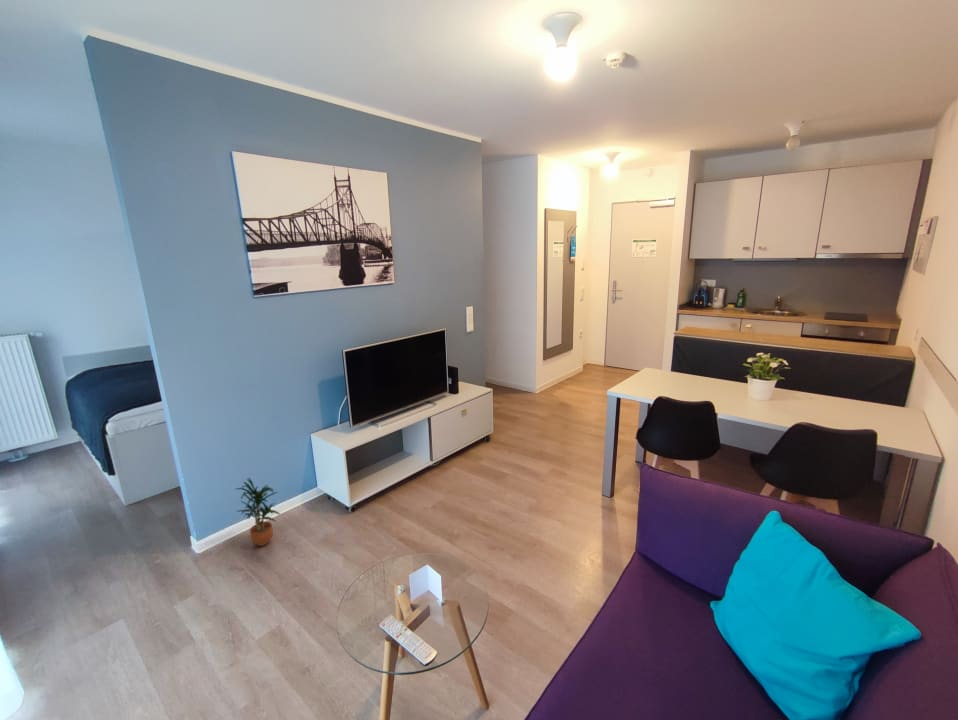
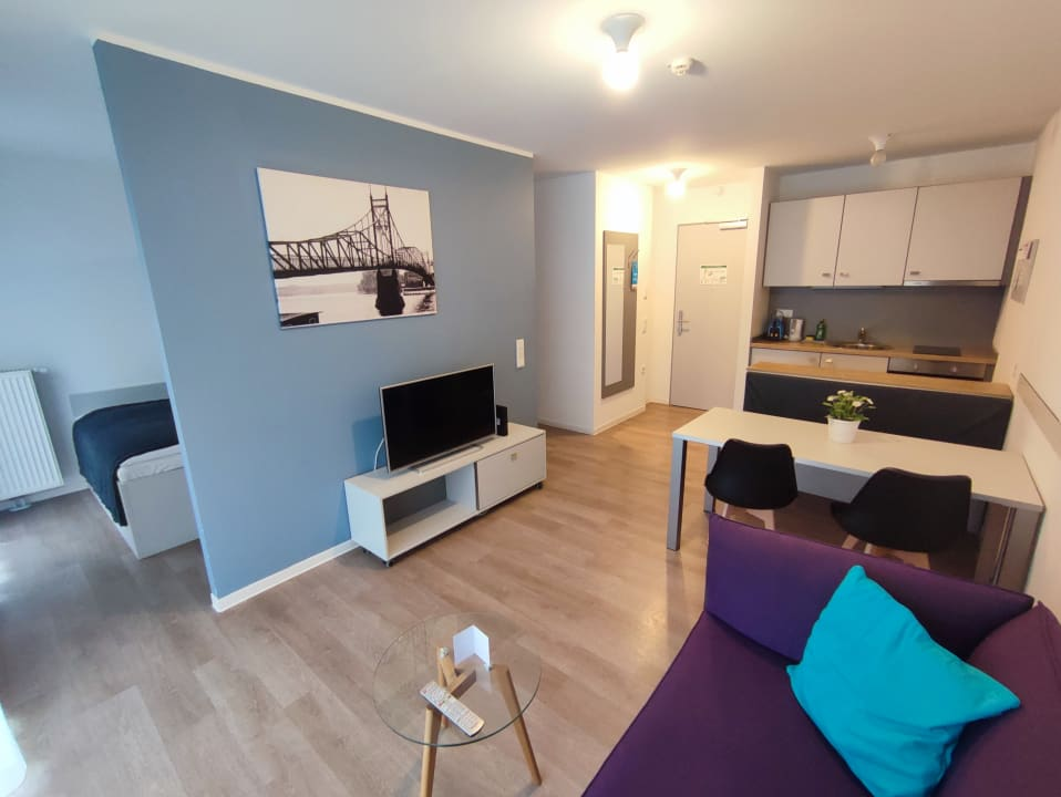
- potted plant (259, 510)
